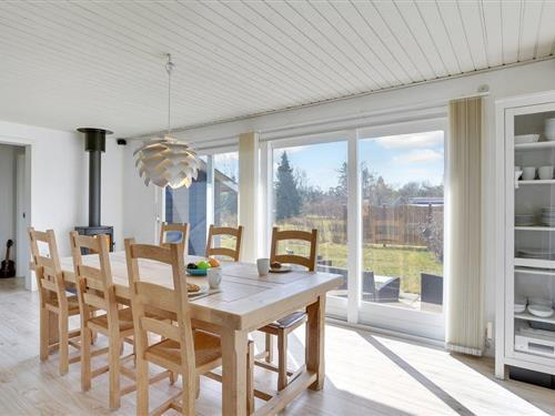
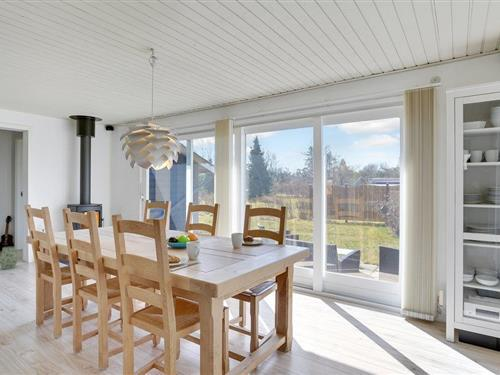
+ vase (8, 257)
